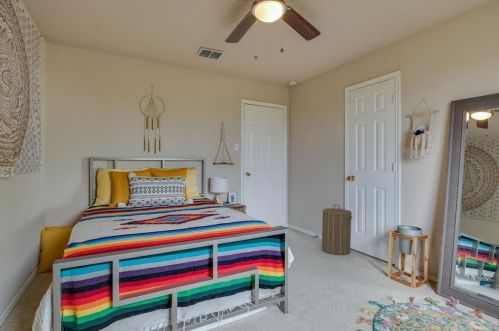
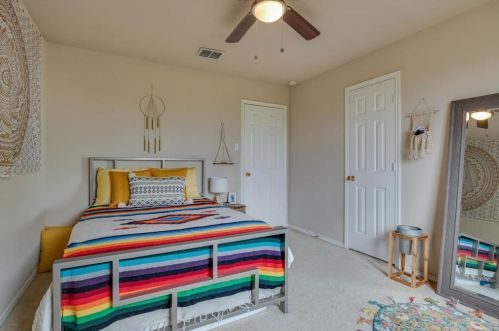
- laundry hamper (336, 227)
